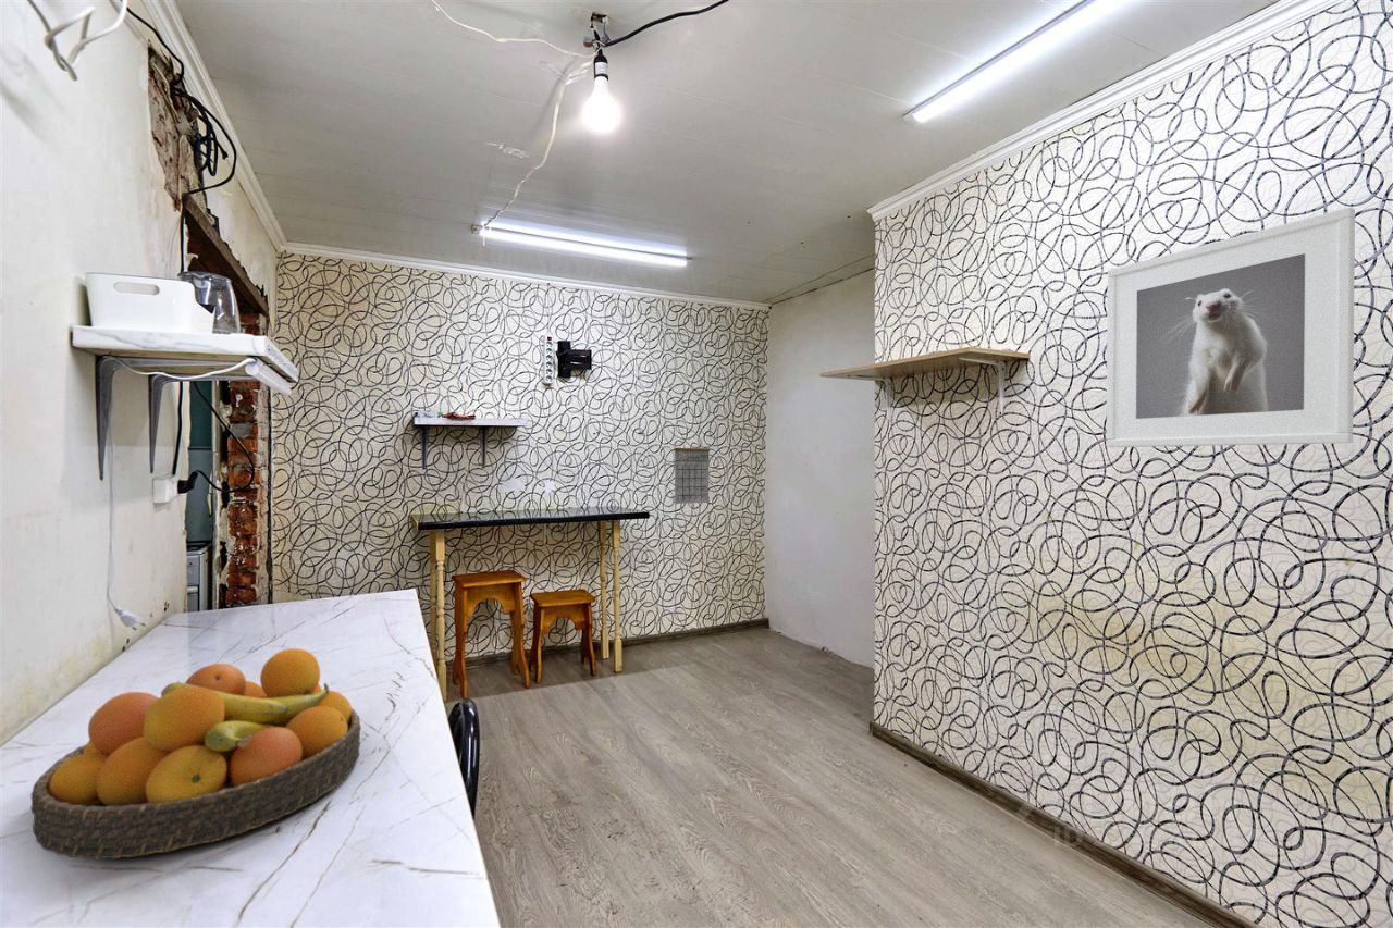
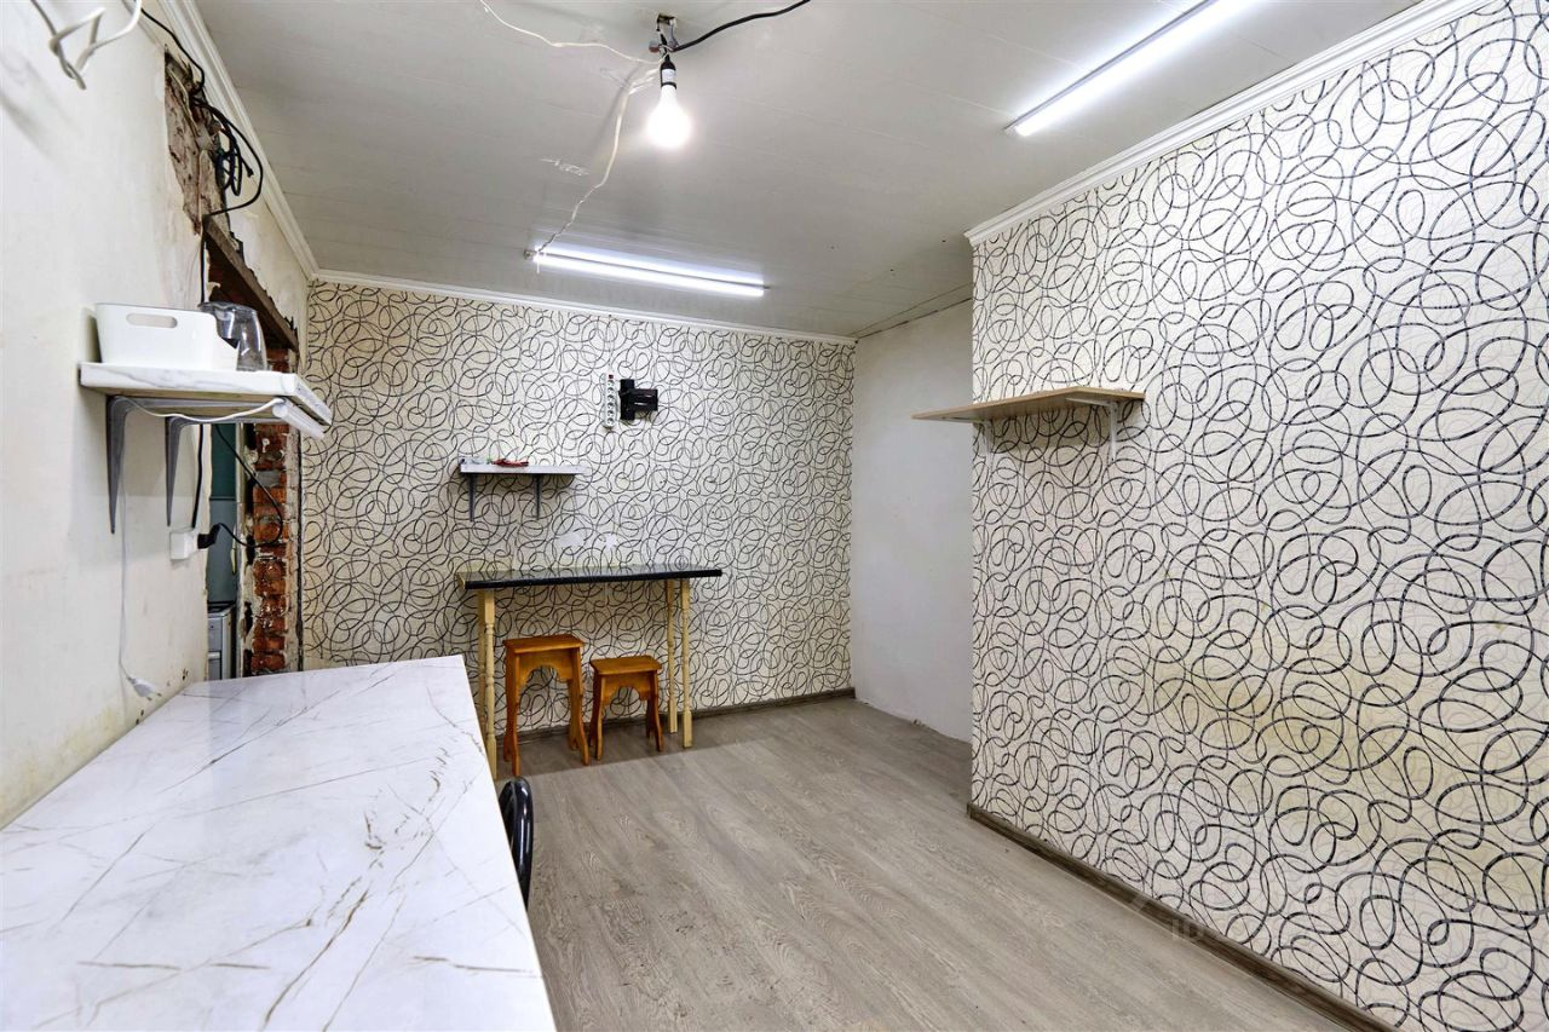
- fruit bowl (217, 725)
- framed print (1212, 344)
- calendar (691, 469)
